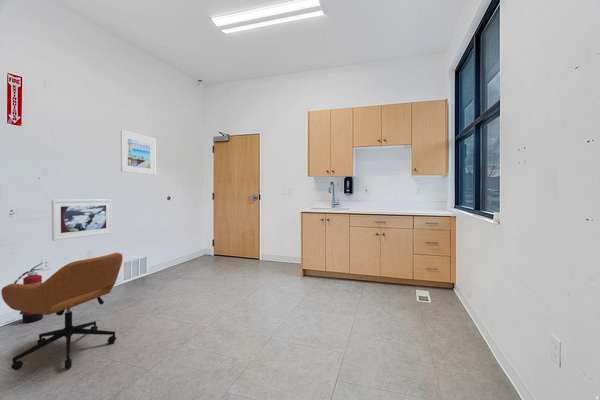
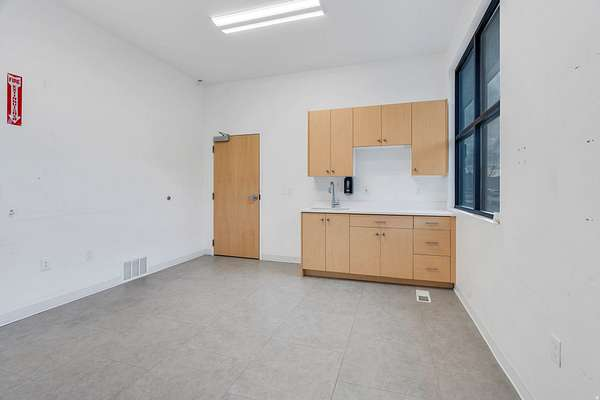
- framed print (84, 218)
- office chair (70, 302)
- fire extinguisher (32, 285)
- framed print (139, 154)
